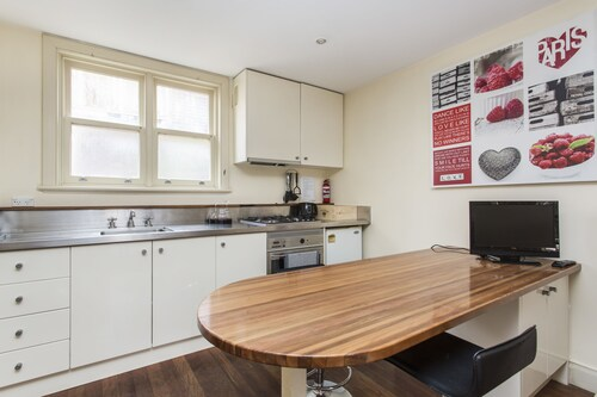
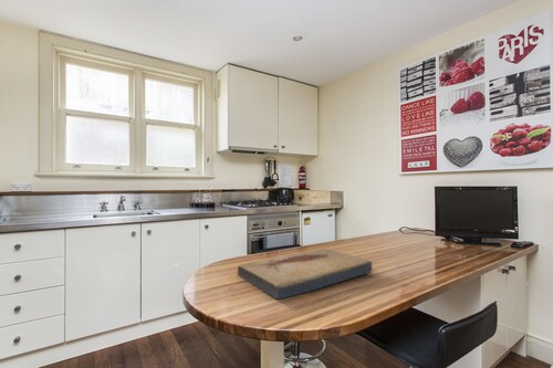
+ fish fossil (306, 267)
